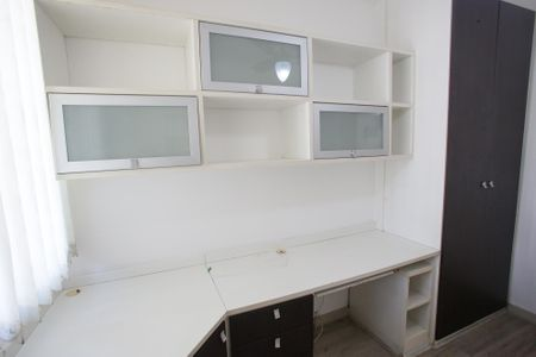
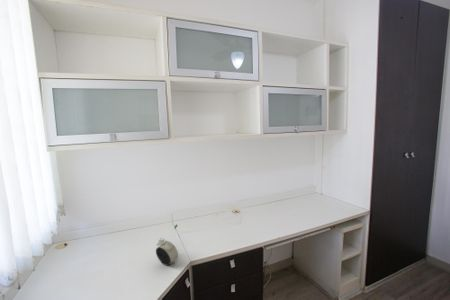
+ alarm clock (166, 250)
